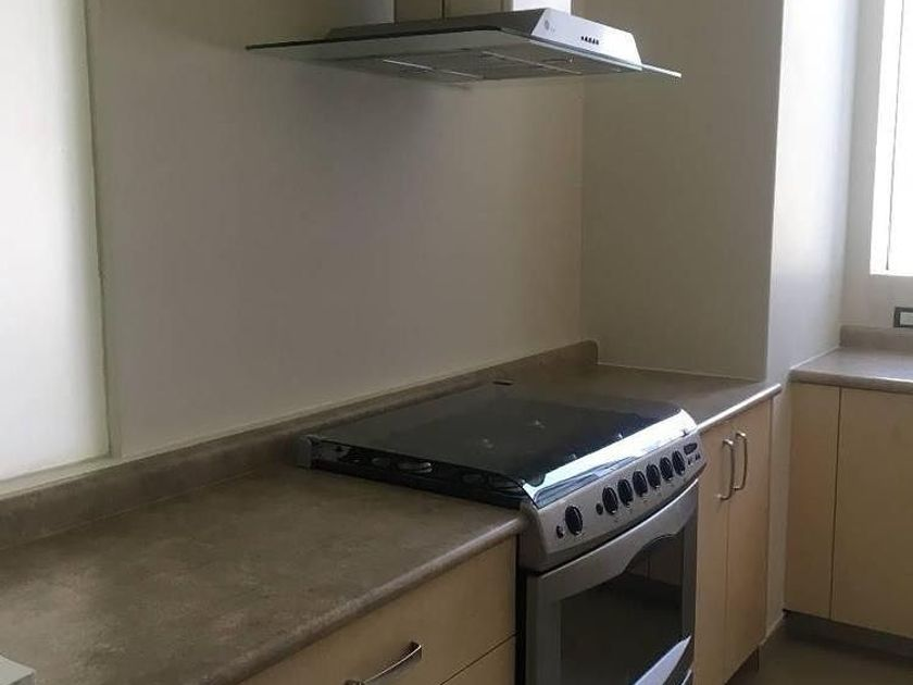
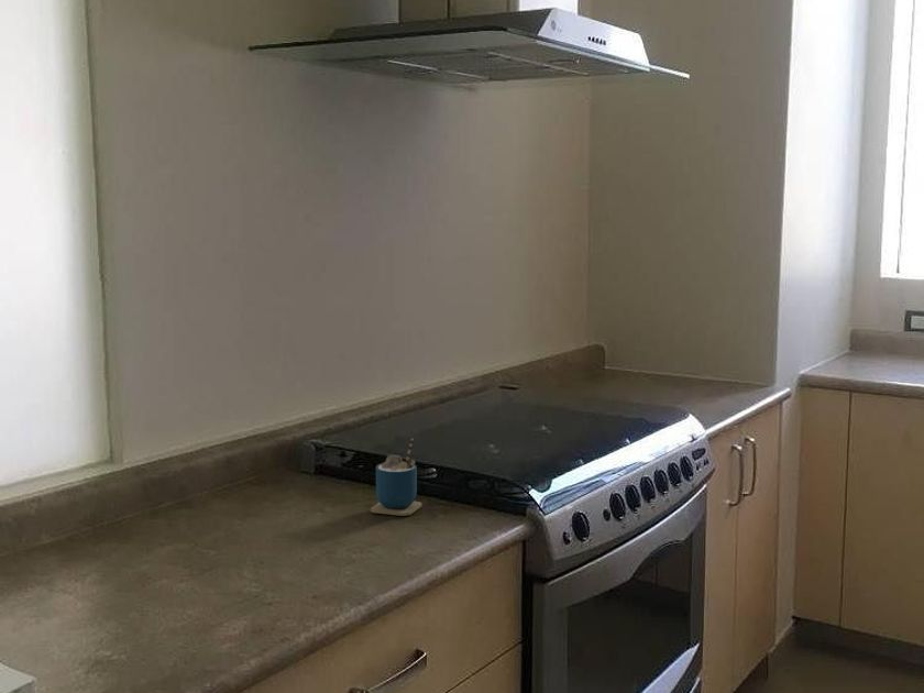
+ cup (396, 473)
